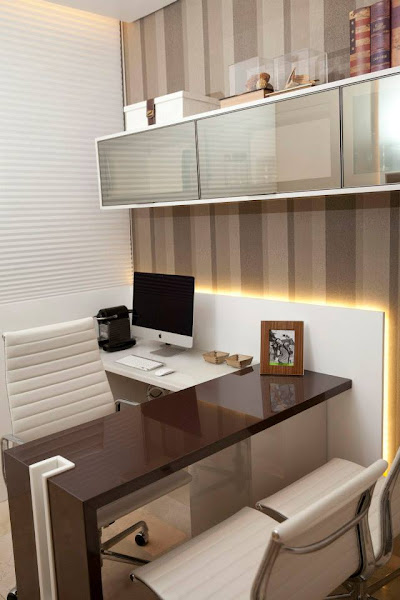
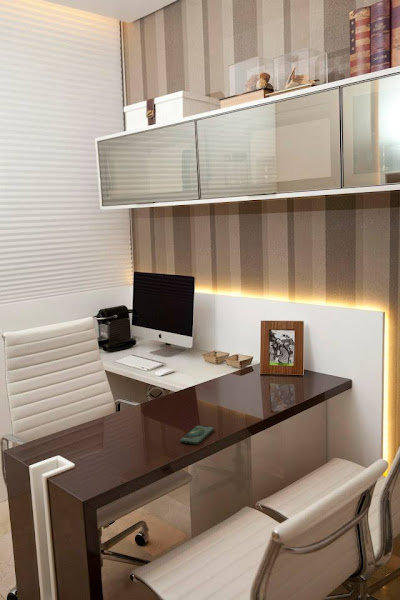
+ smartphone (197, 434)
